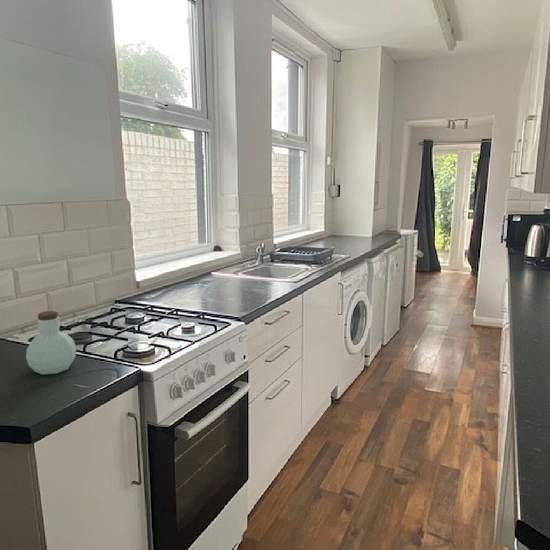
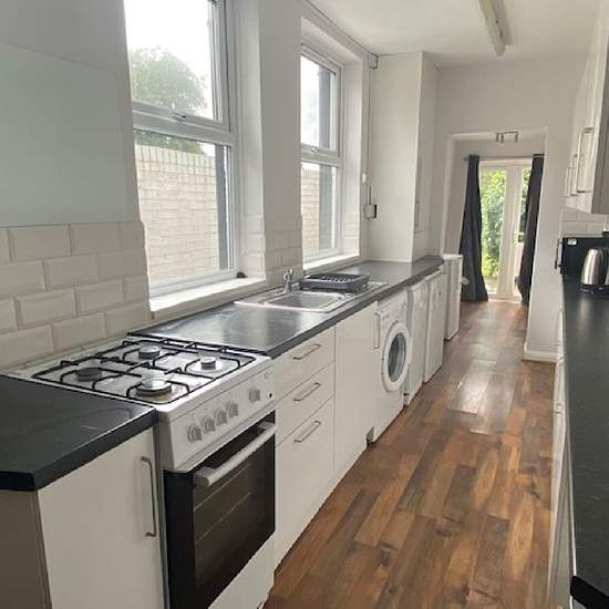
- jar (50, 341)
